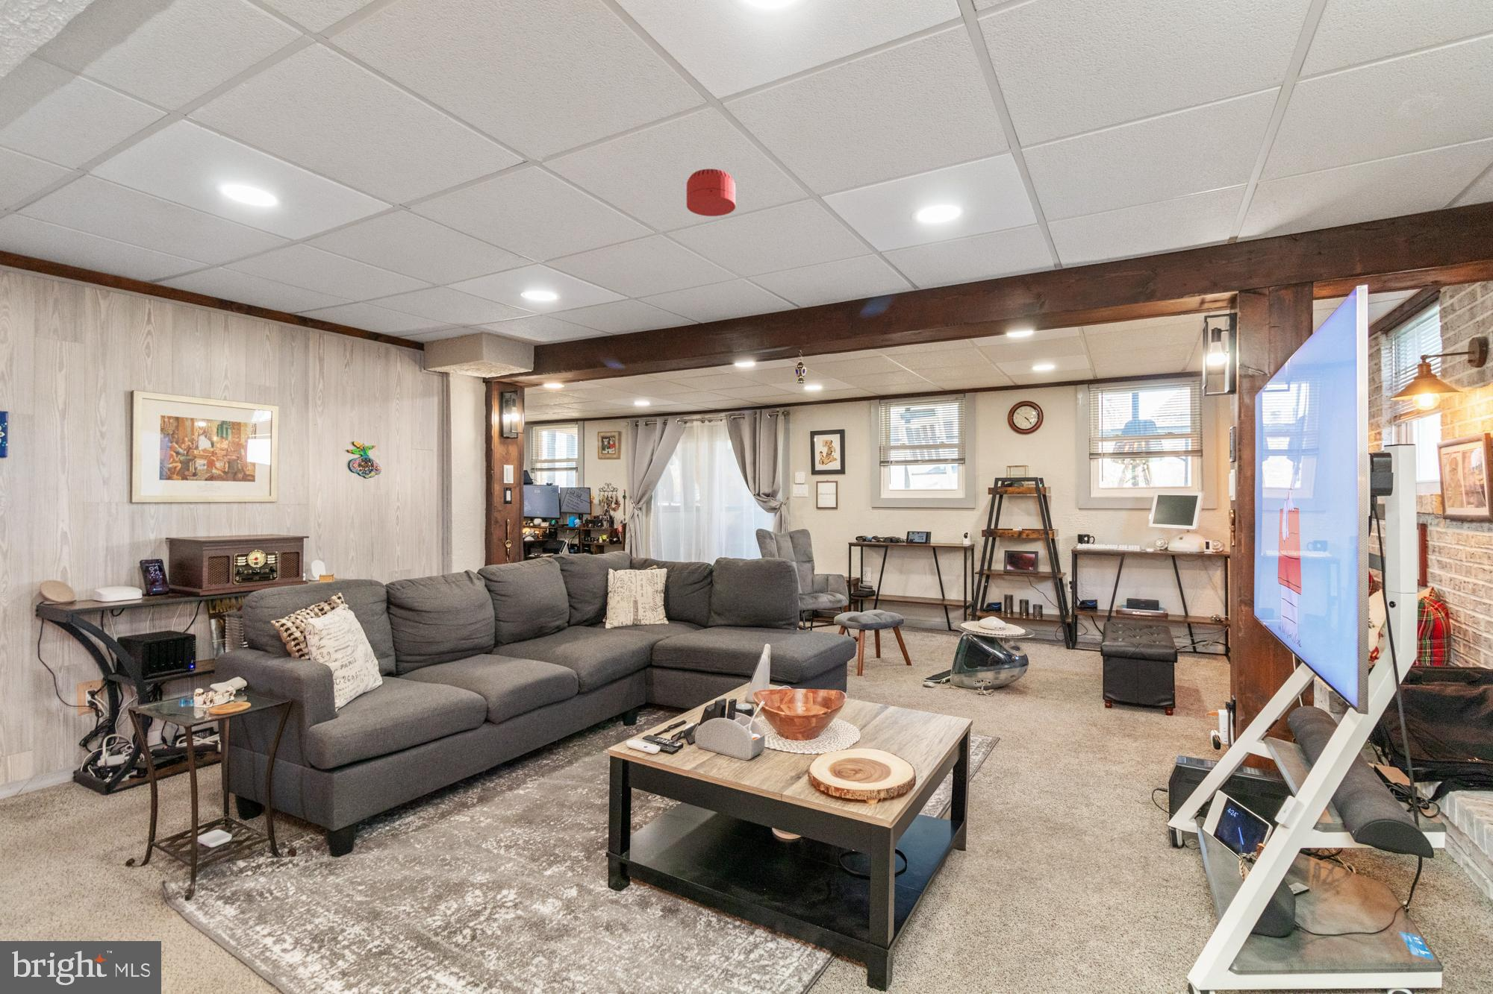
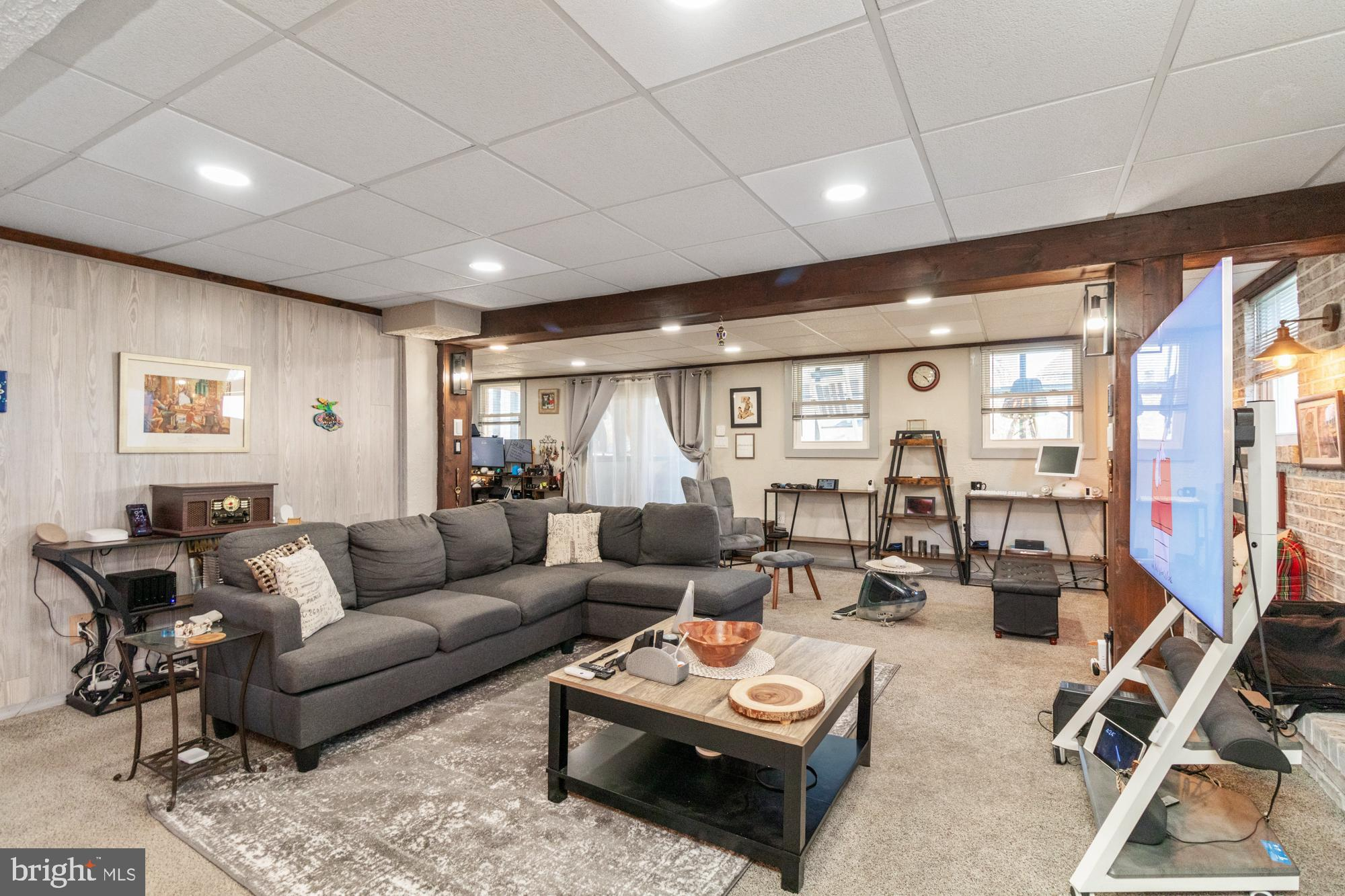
- smoke detector (710, 192)
